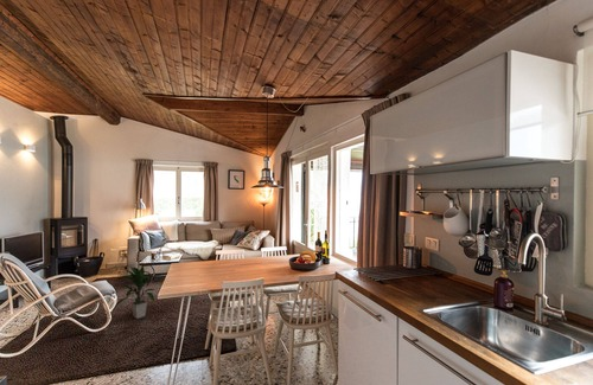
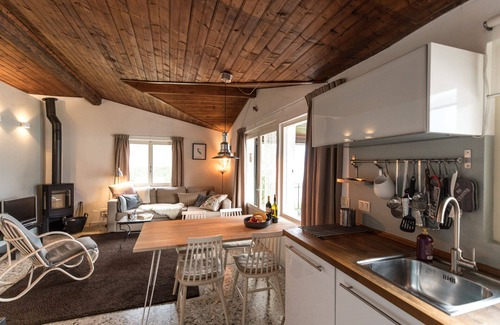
- indoor plant (136, 290)
